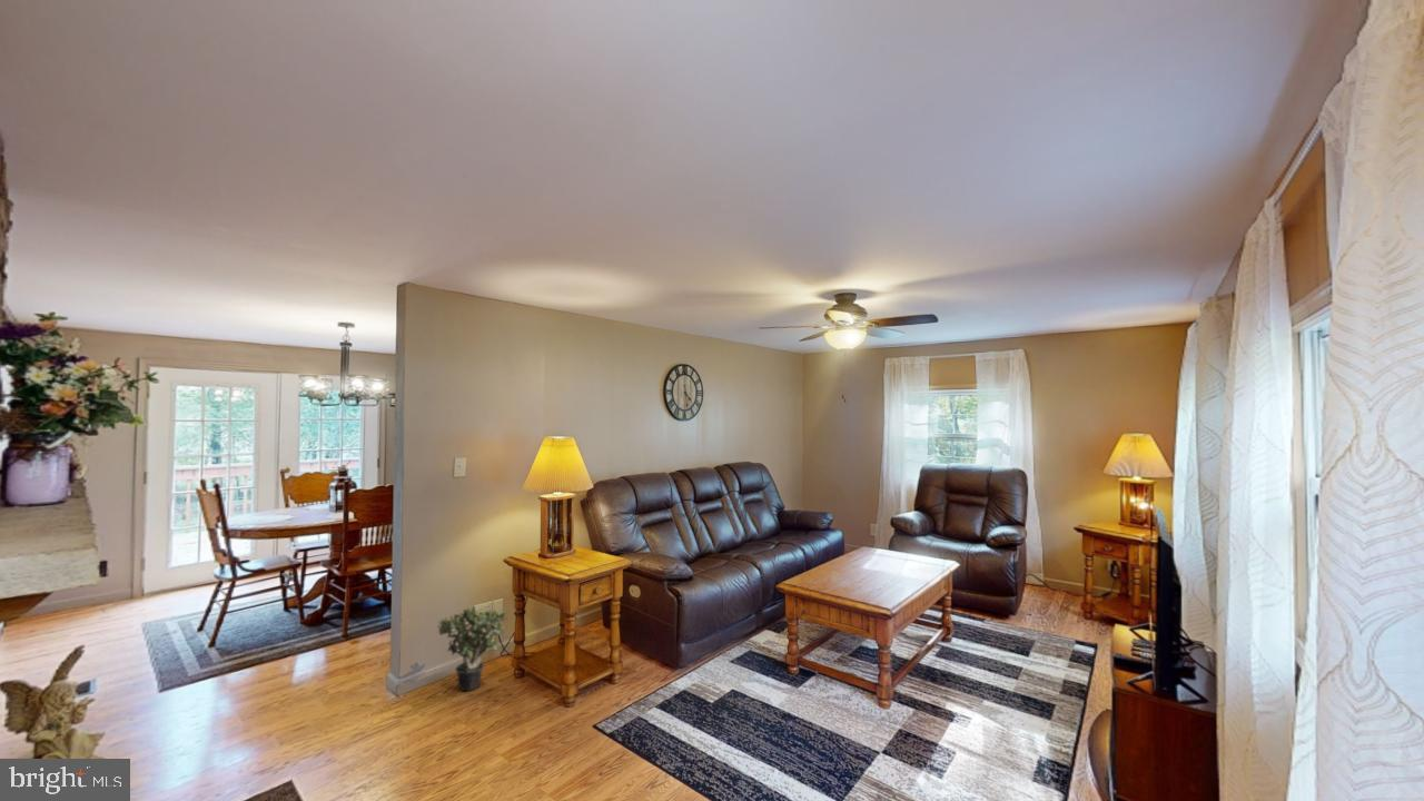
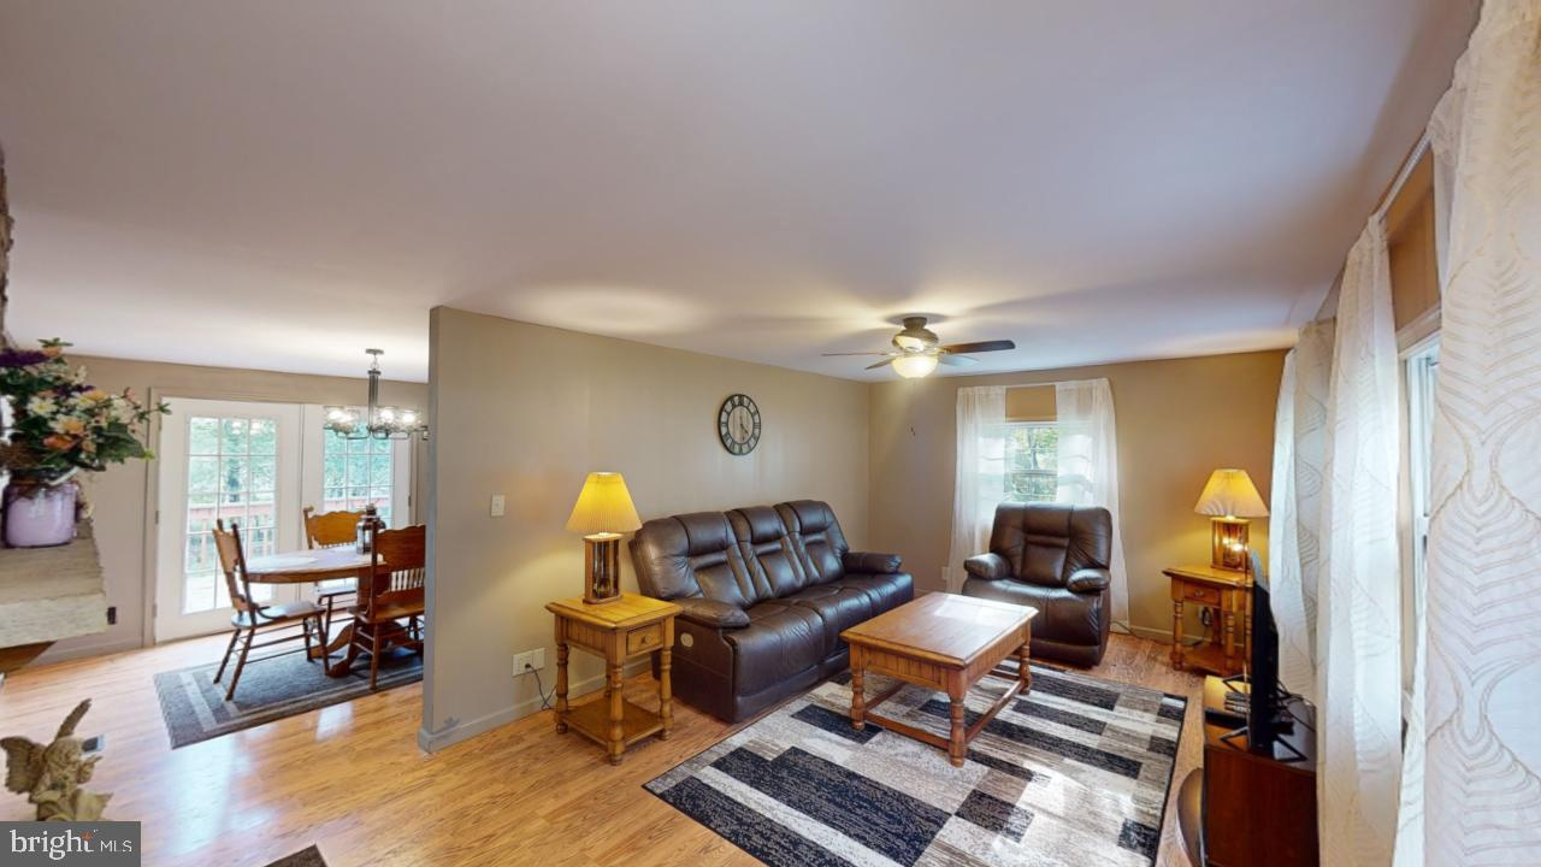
- potted plant (474, 646)
